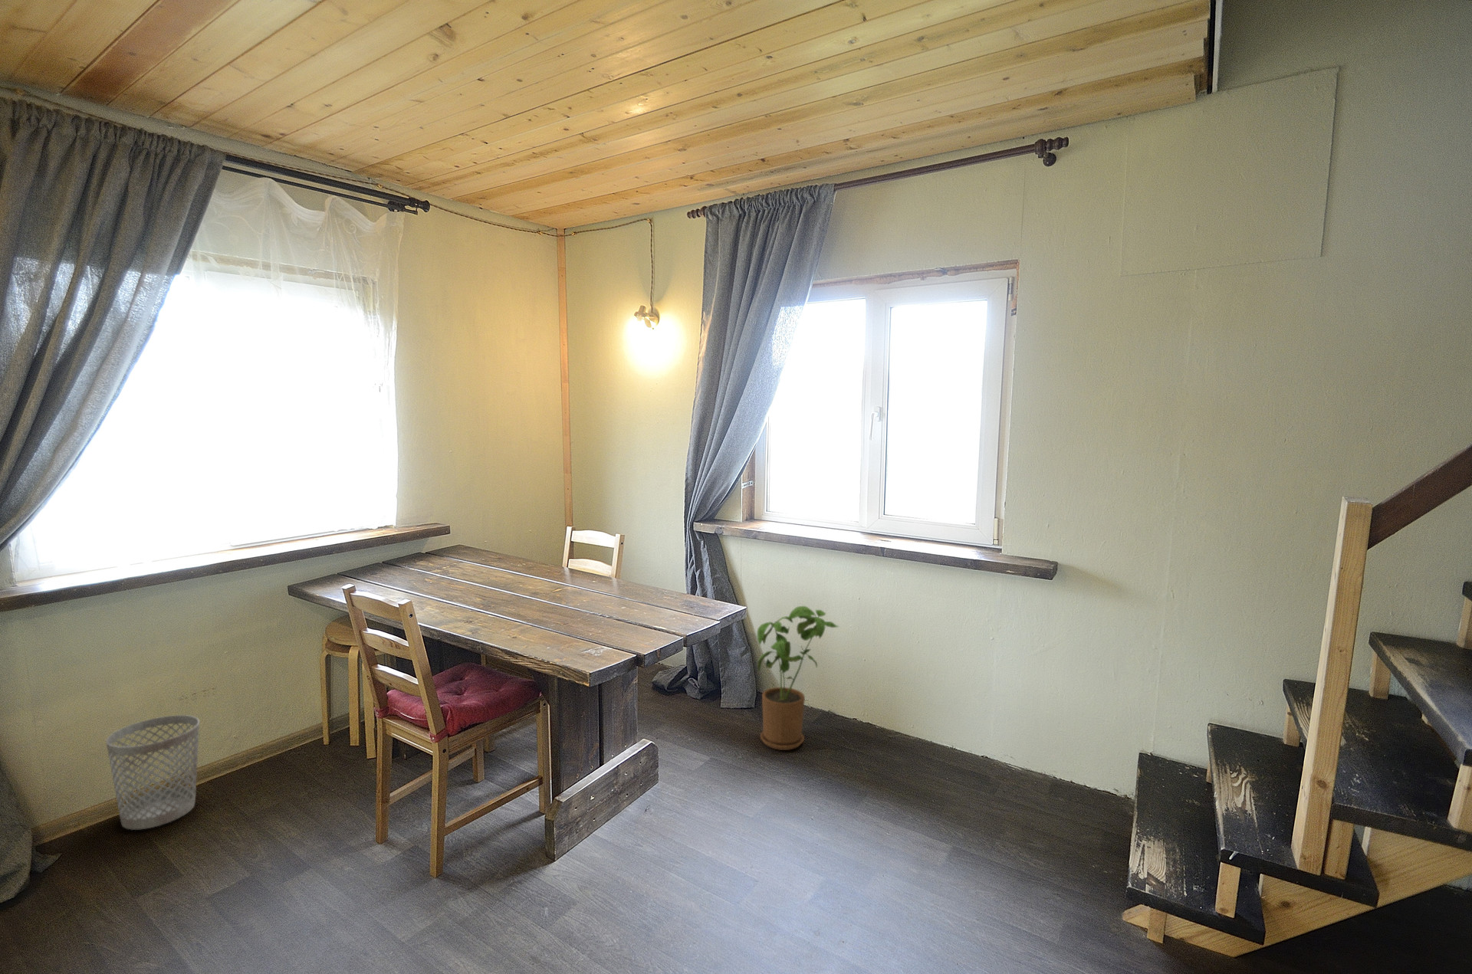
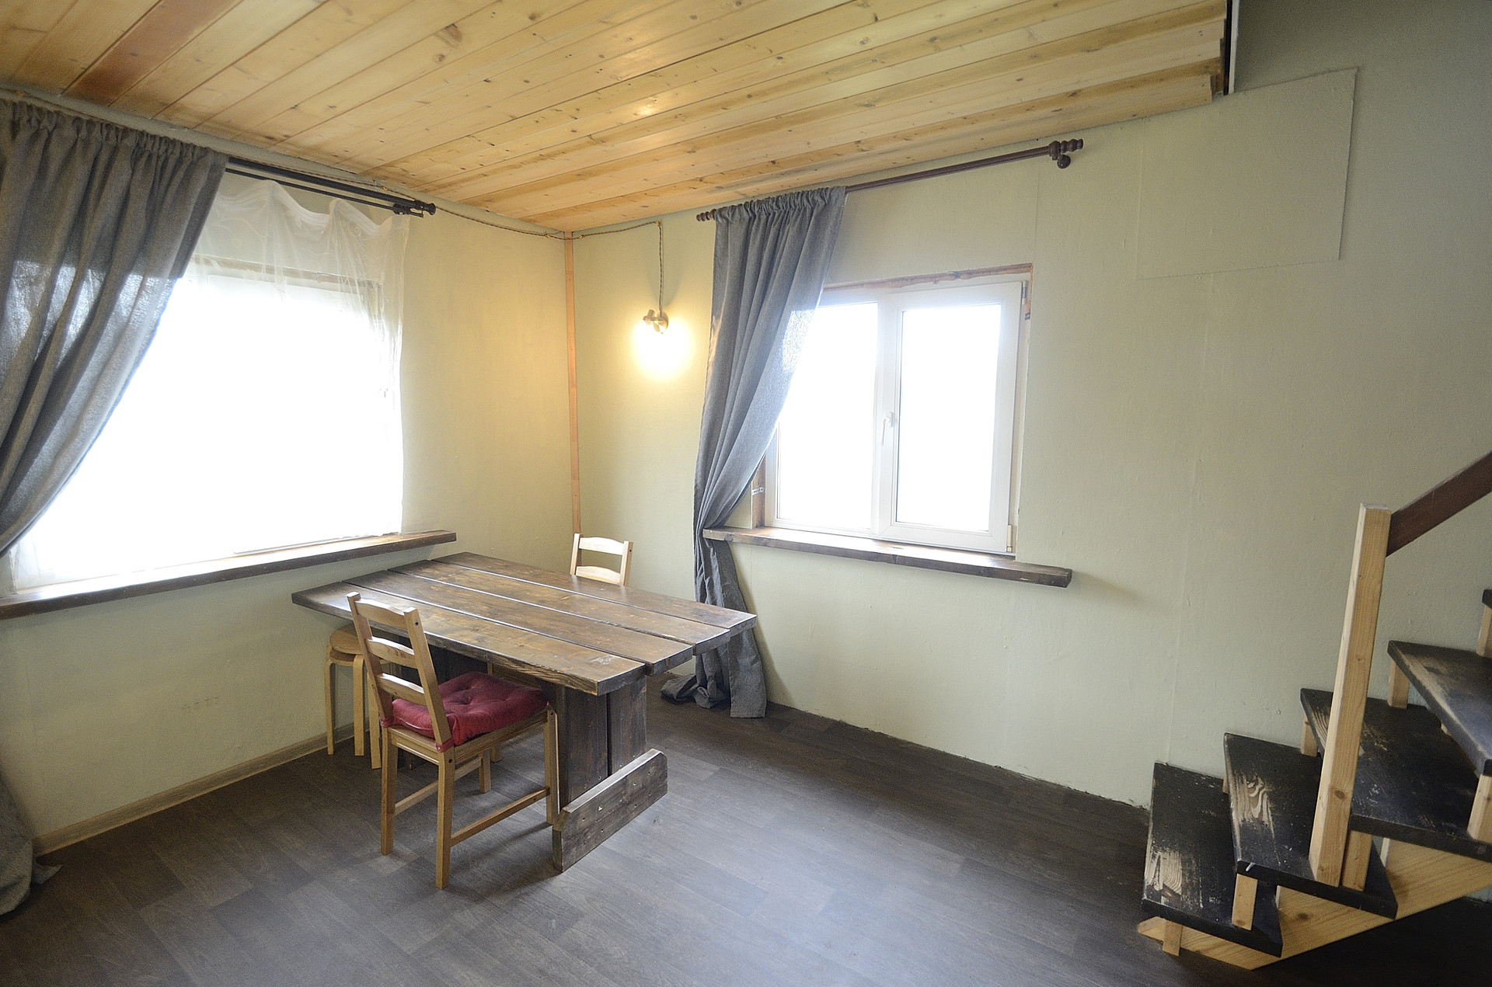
- house plant (784, 675)
- wastebasket (158, 773)
